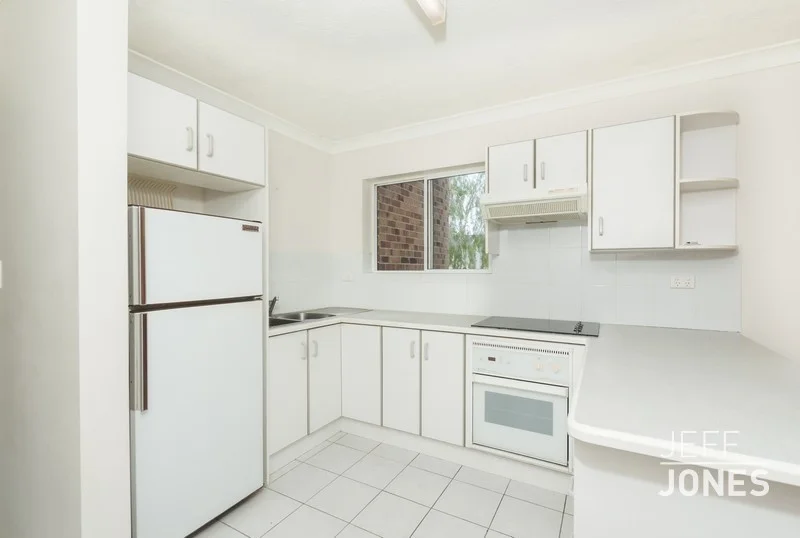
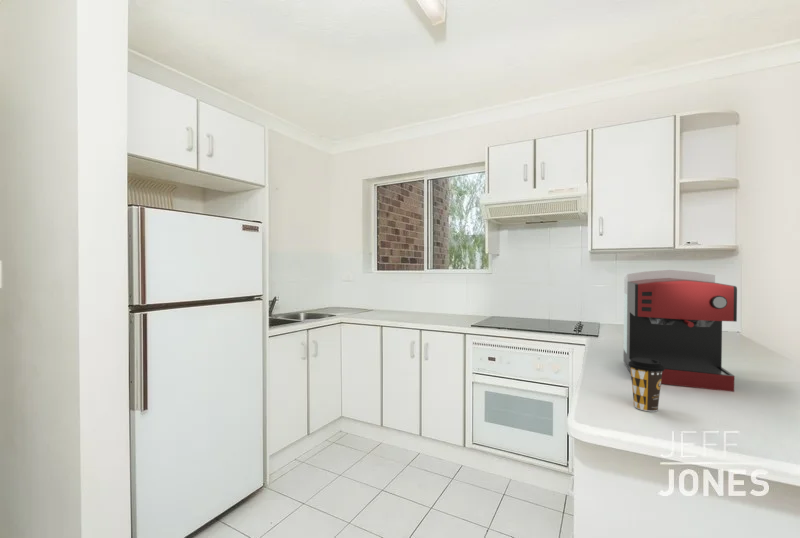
+ coffee maker (675, 323)
+ coffee cup (645, 384)
